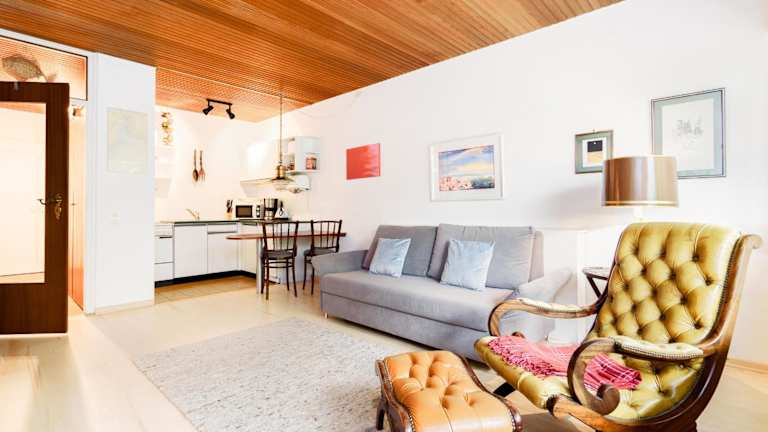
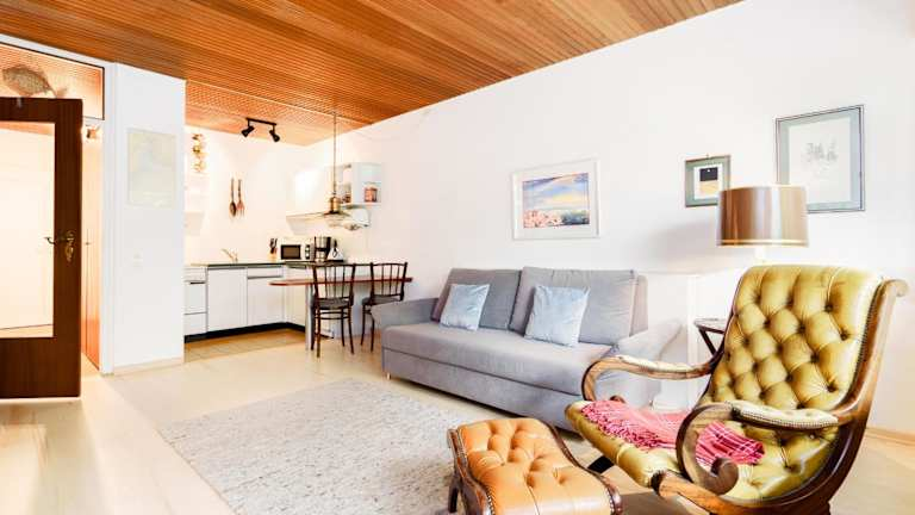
- wall art (362, 162)
